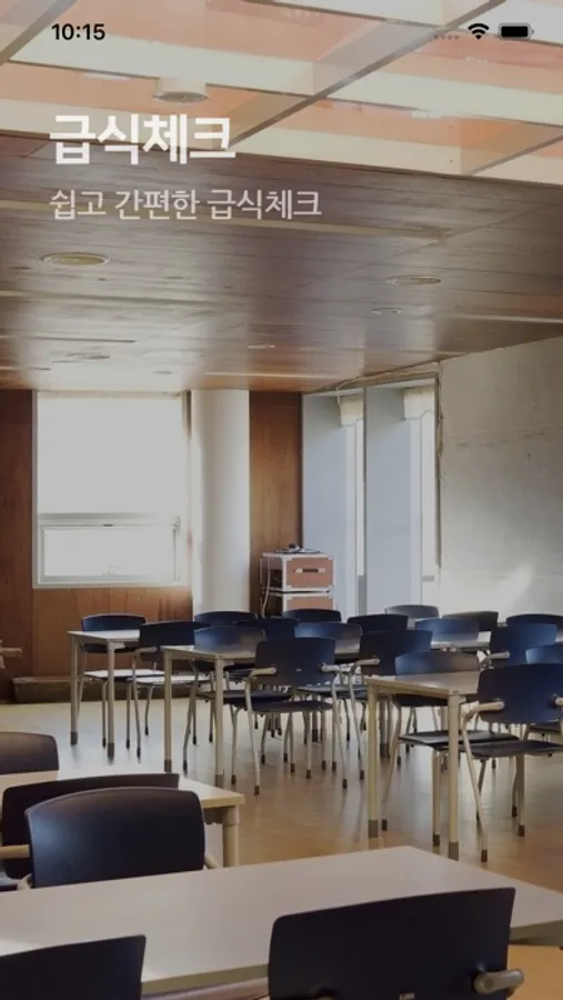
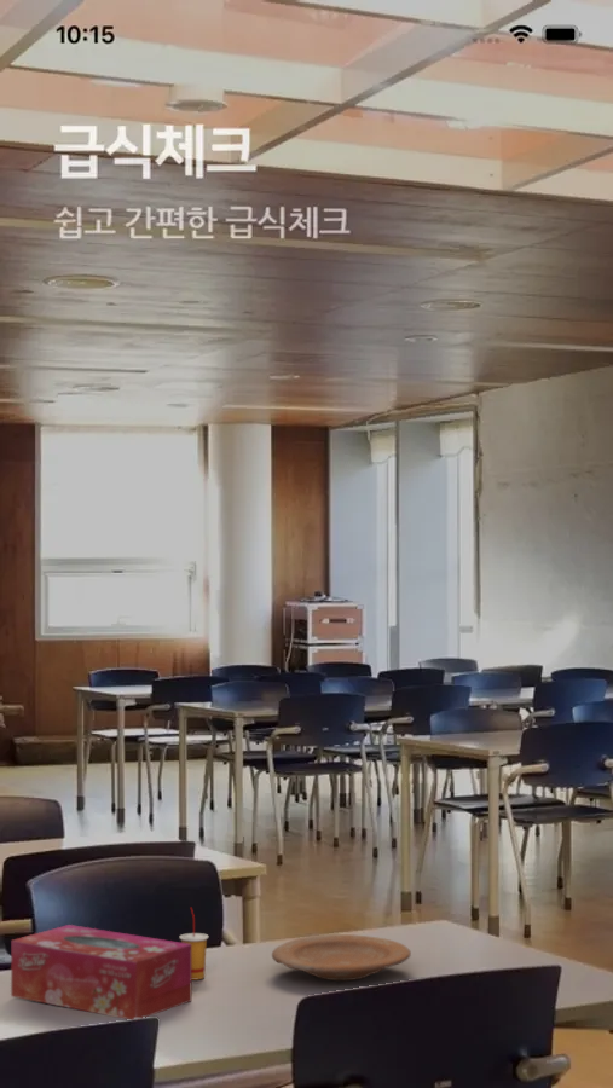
+ plate (341, 961)
+ tissue box (100, 970)
+ drinking cup (193, 942)
